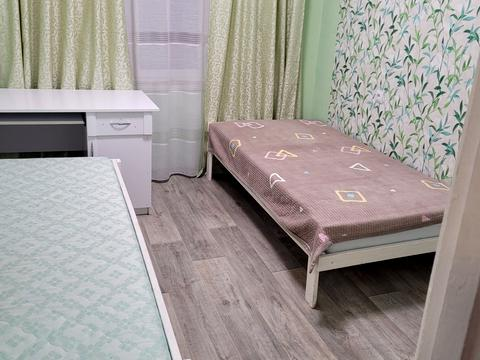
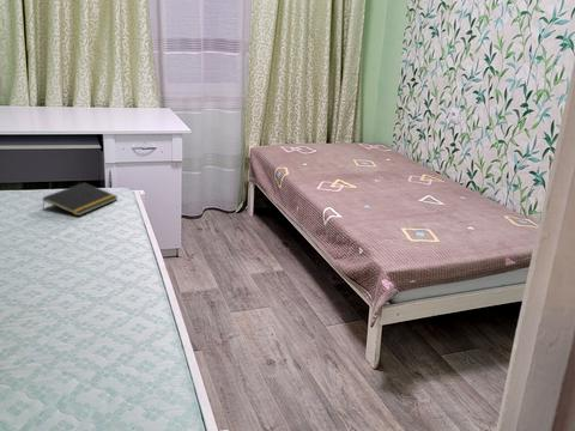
+ notepad (81, 198)
